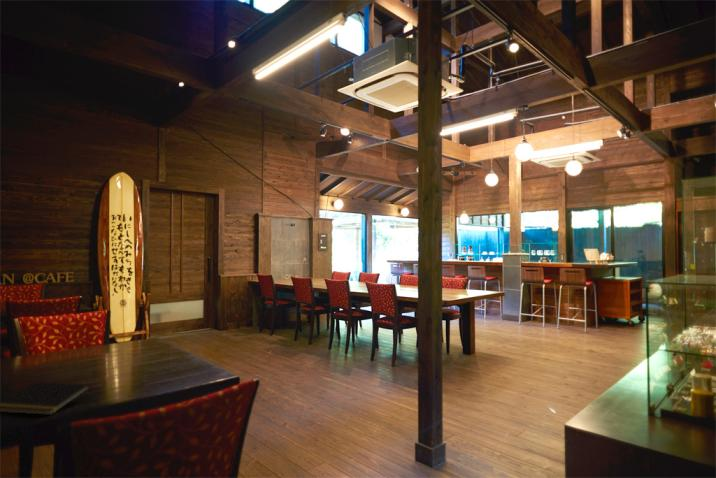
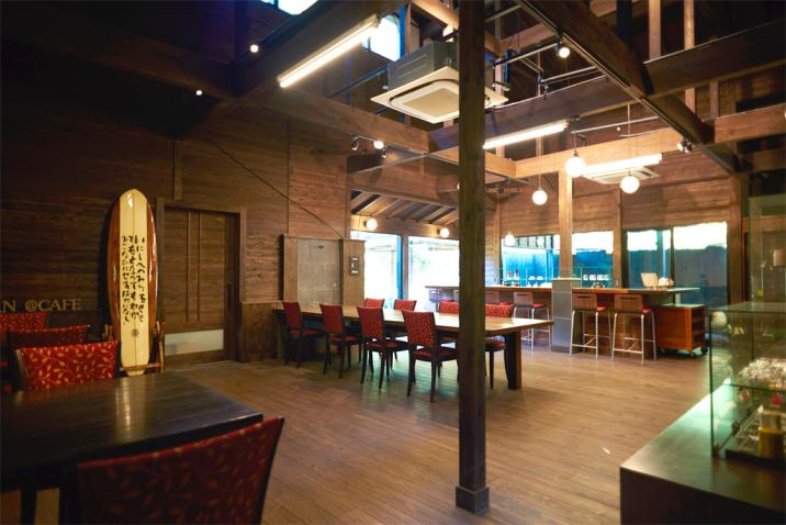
- notepad (42, 397)
